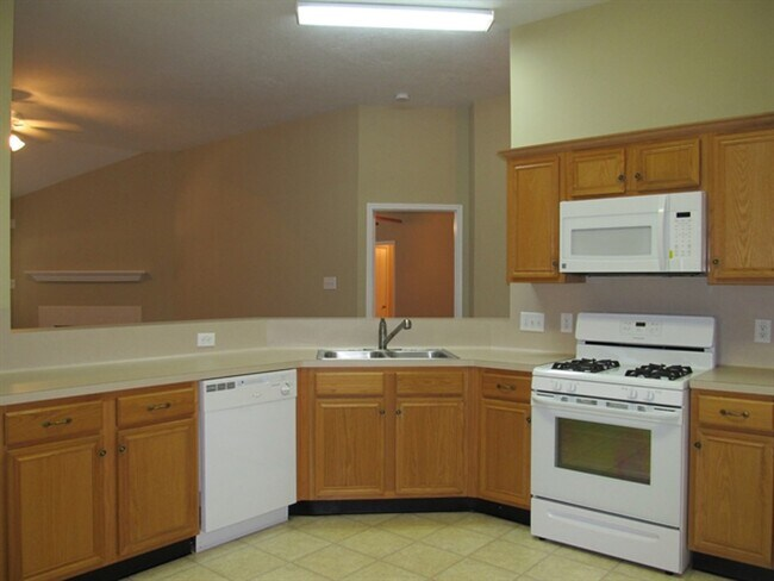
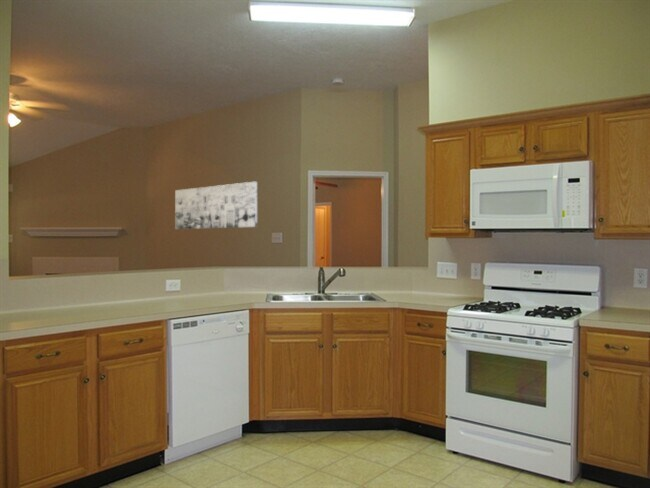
+ wall art (213, 207)
